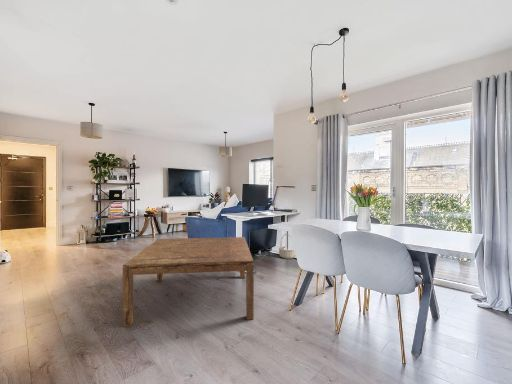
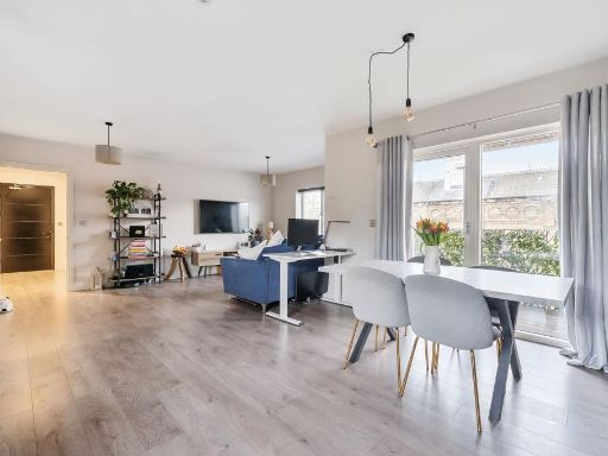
- basket (284, 247)
- coffee table (197, 271)
